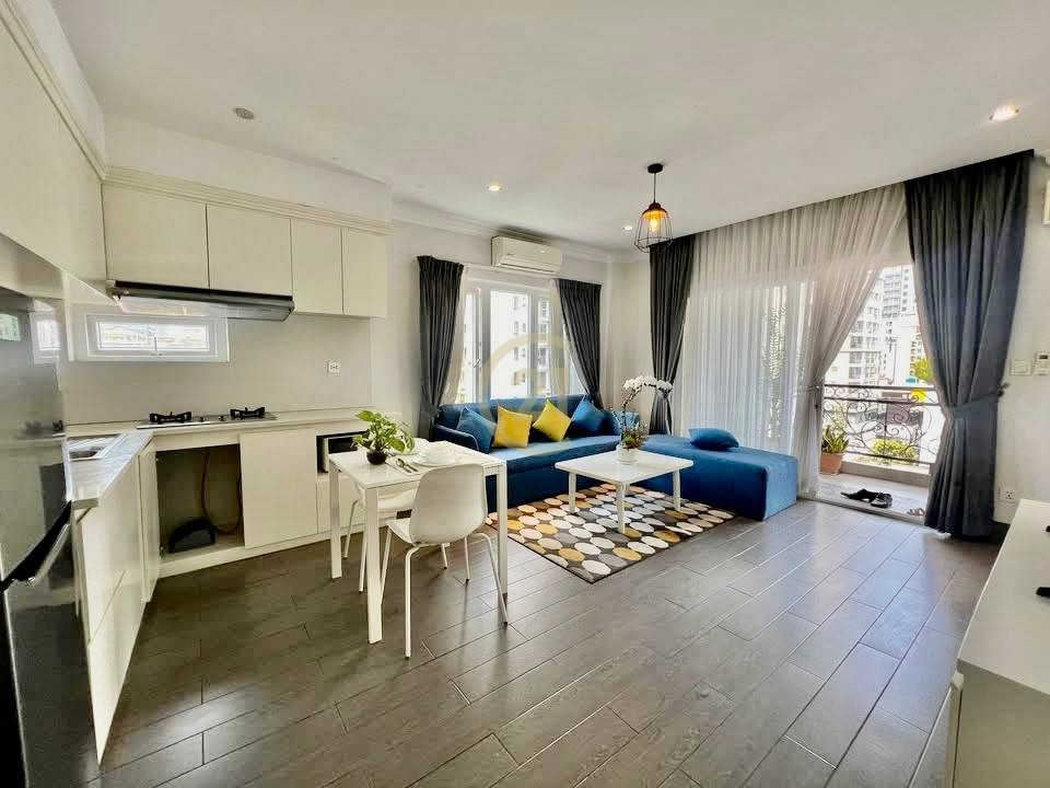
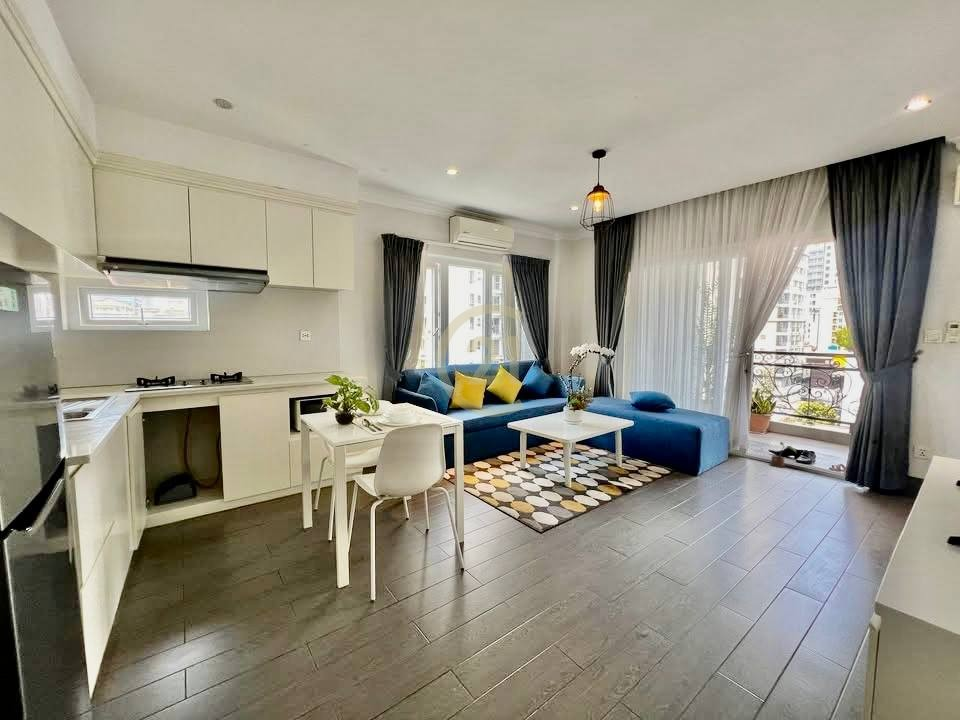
+ potted plant (780, 454)
